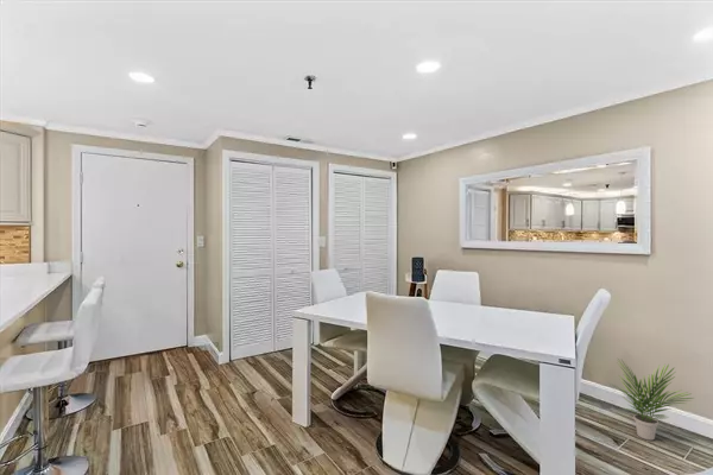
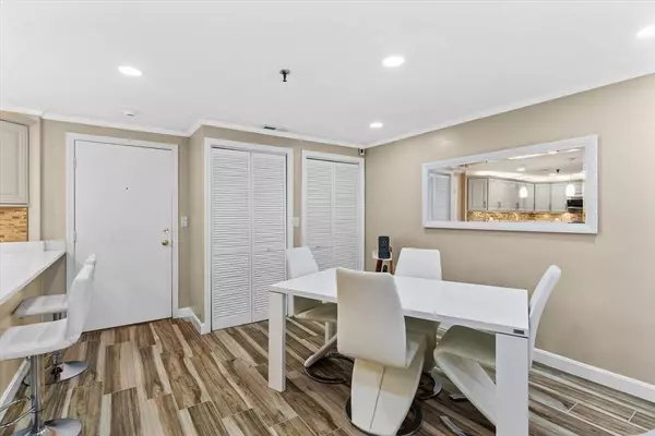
- potted plant (646, 401)
